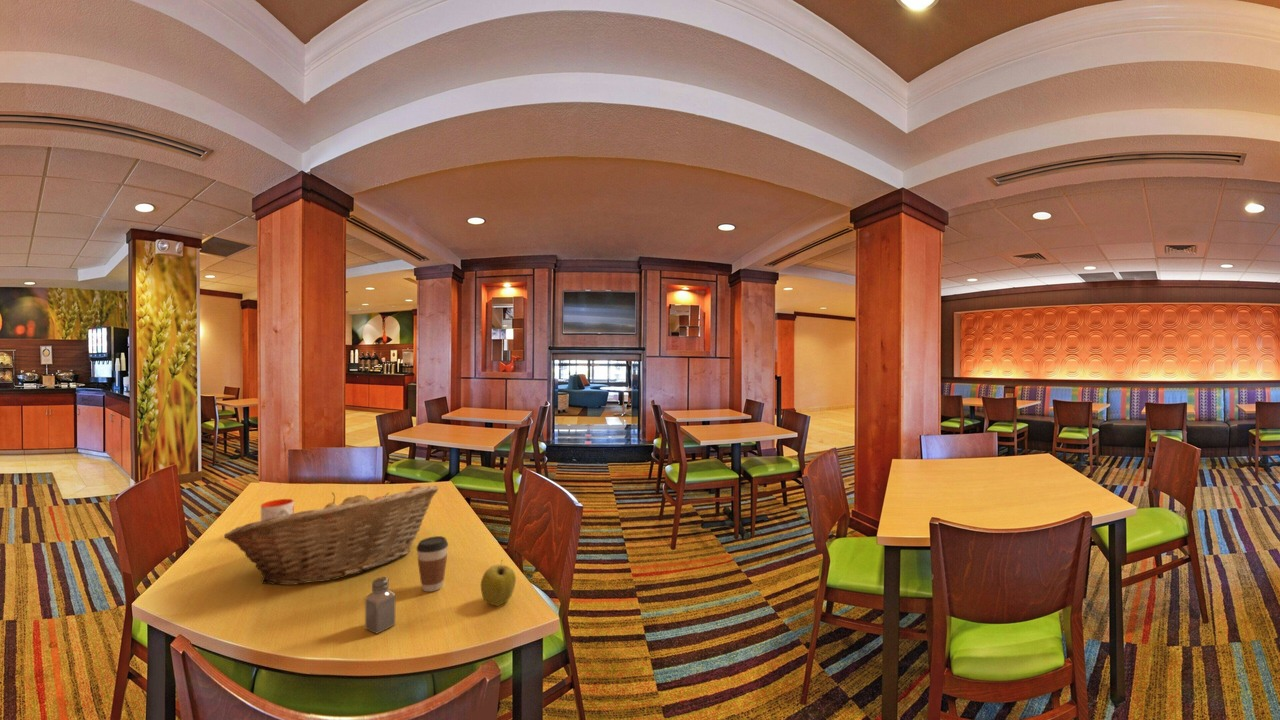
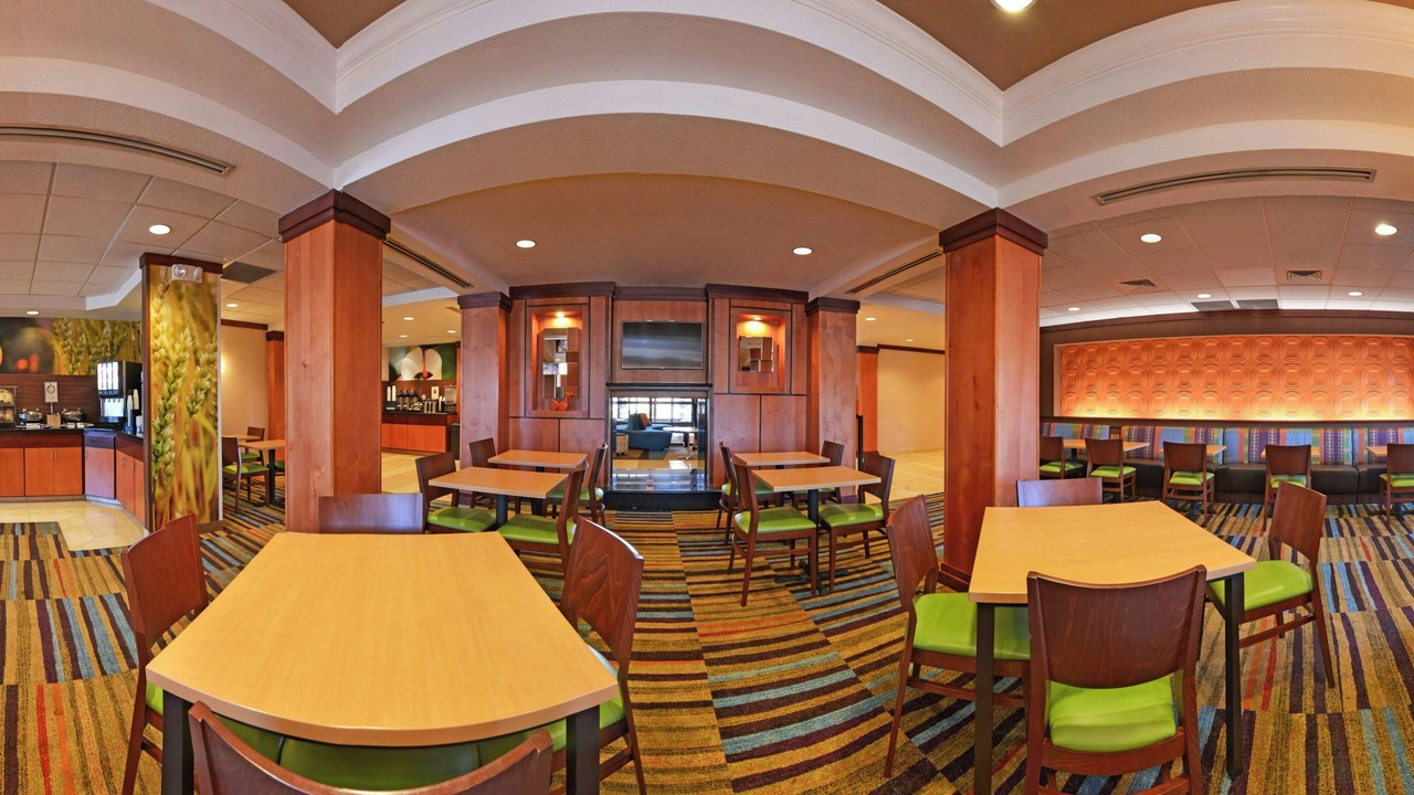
- mug (279, 516)
- coffee cup (432, 563)
- saltshaker (380, 603)
- fruit basket (343, 524)
- apple (498, 581)
